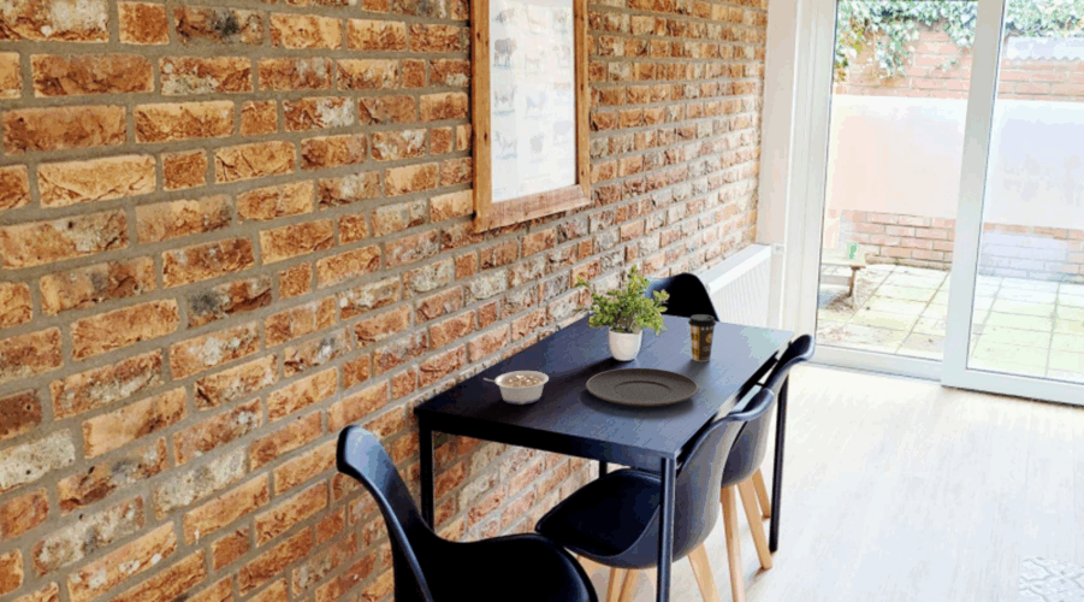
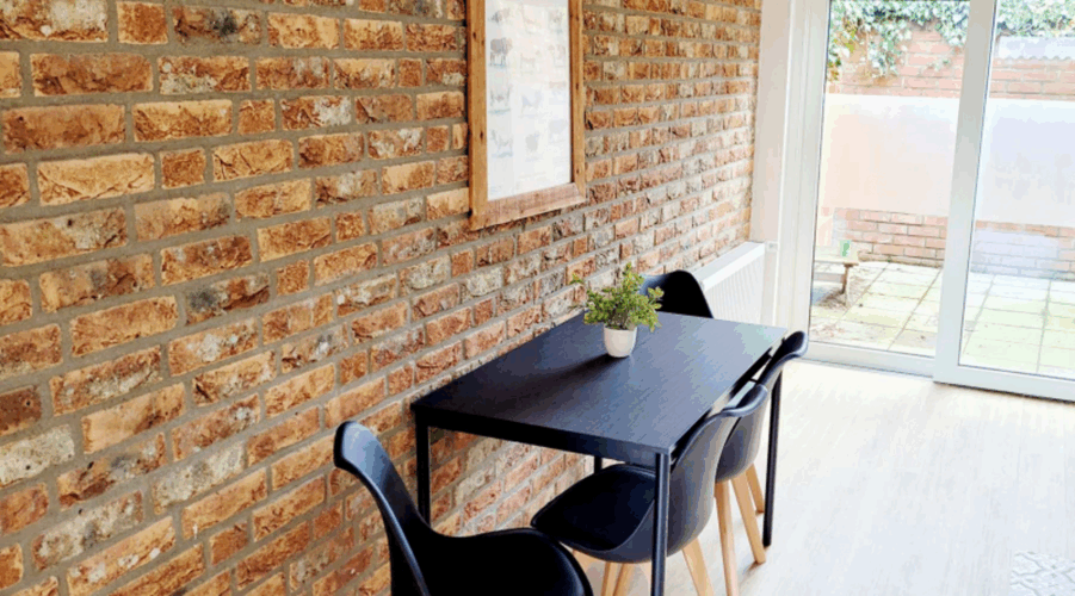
- coffee cup (701, 337)
- legume (520, 386)
- plate (641, 389)
